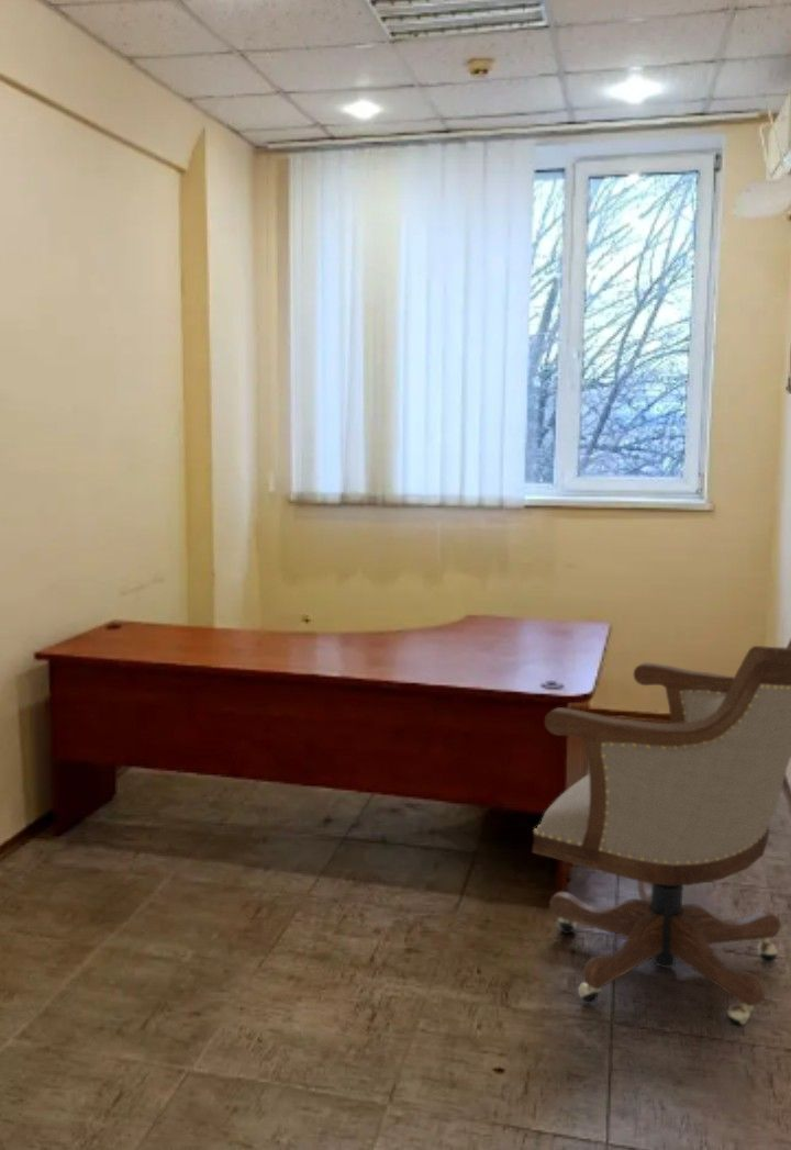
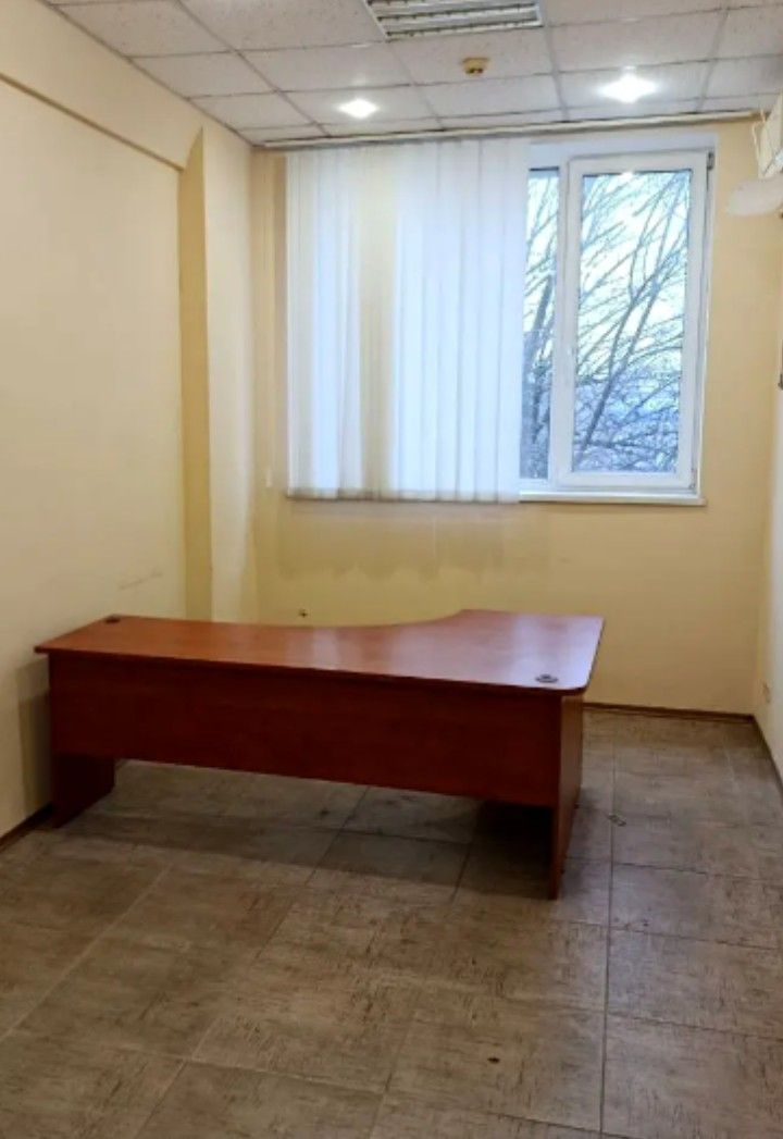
- chair (676, 795)
